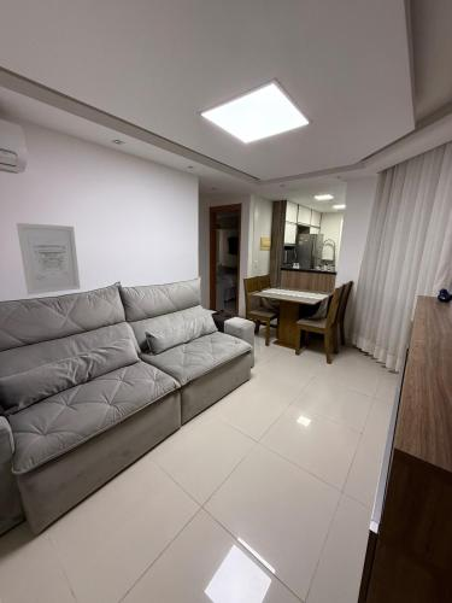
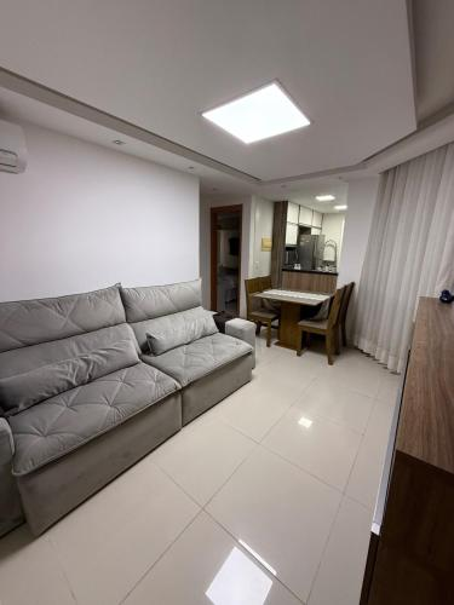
- wall art (51, 258)
